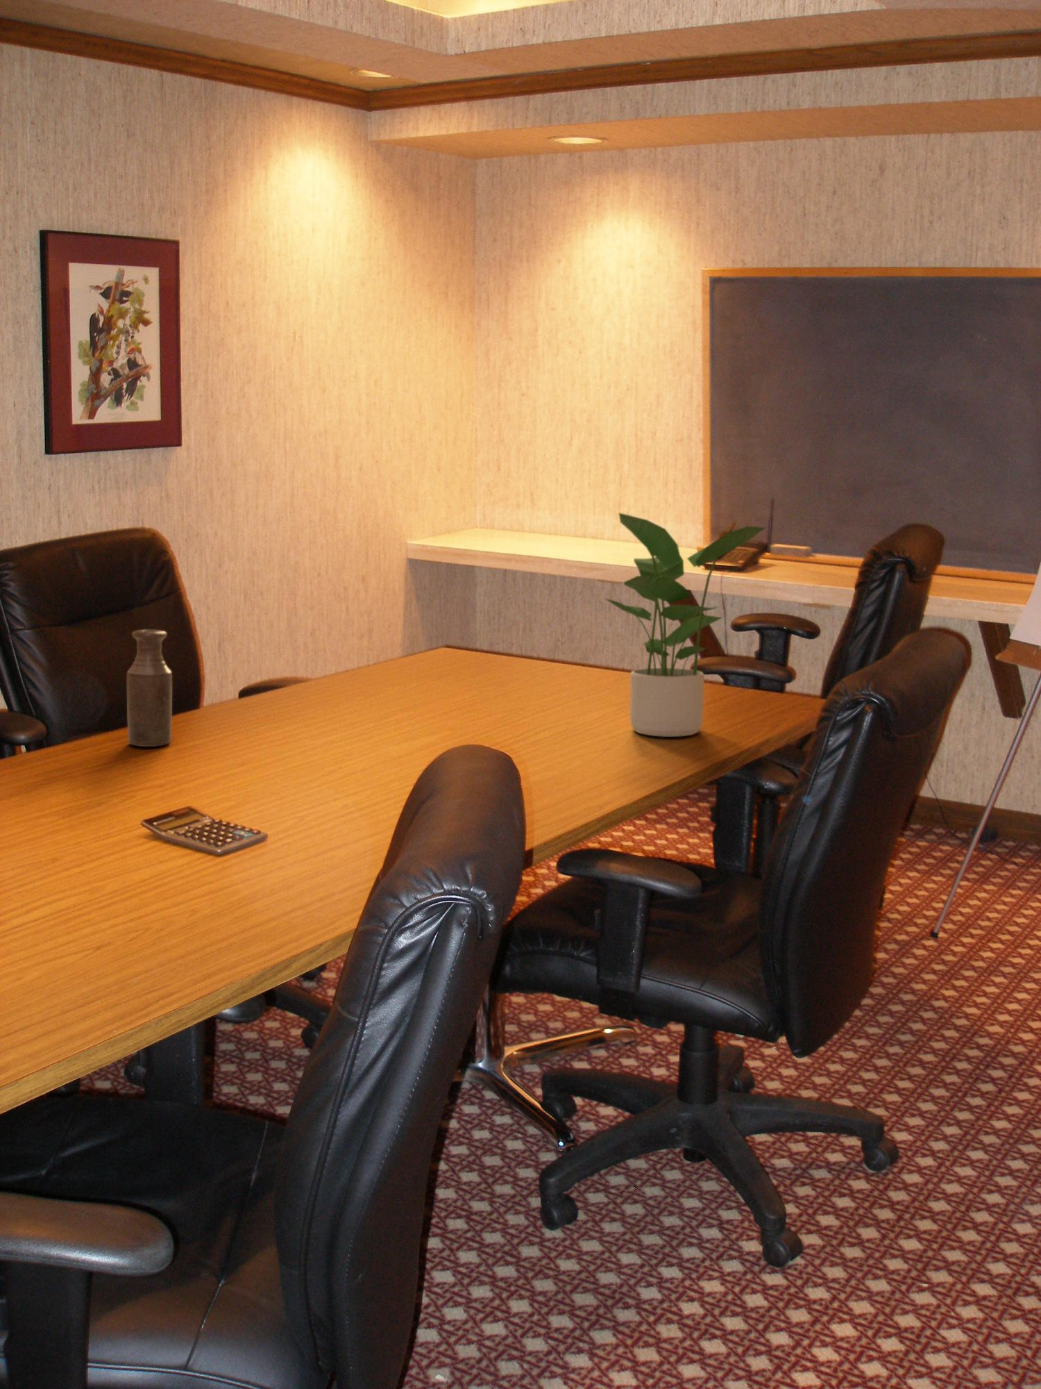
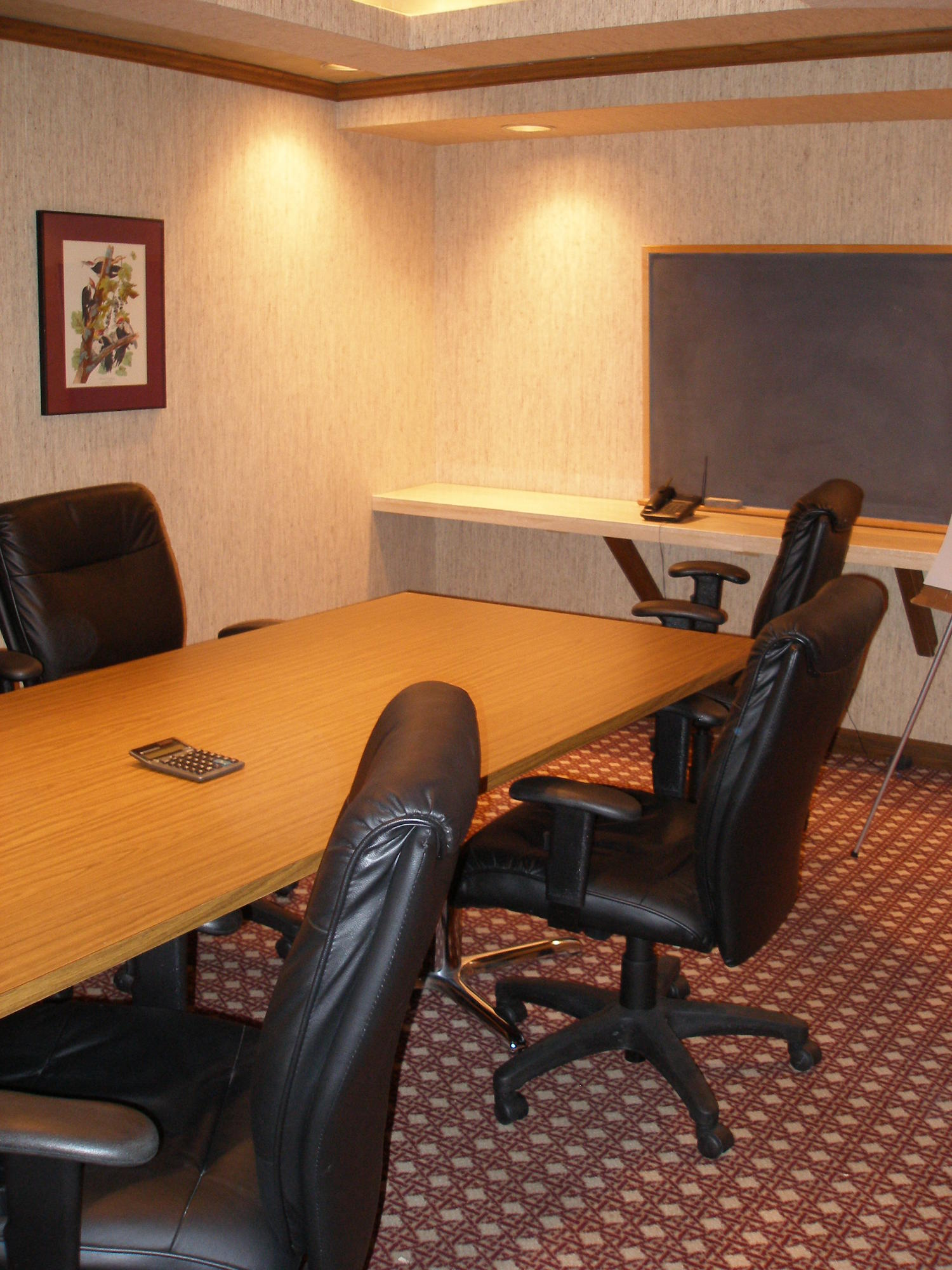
- bottle (149, 687)
- potted plant (677, 628)
